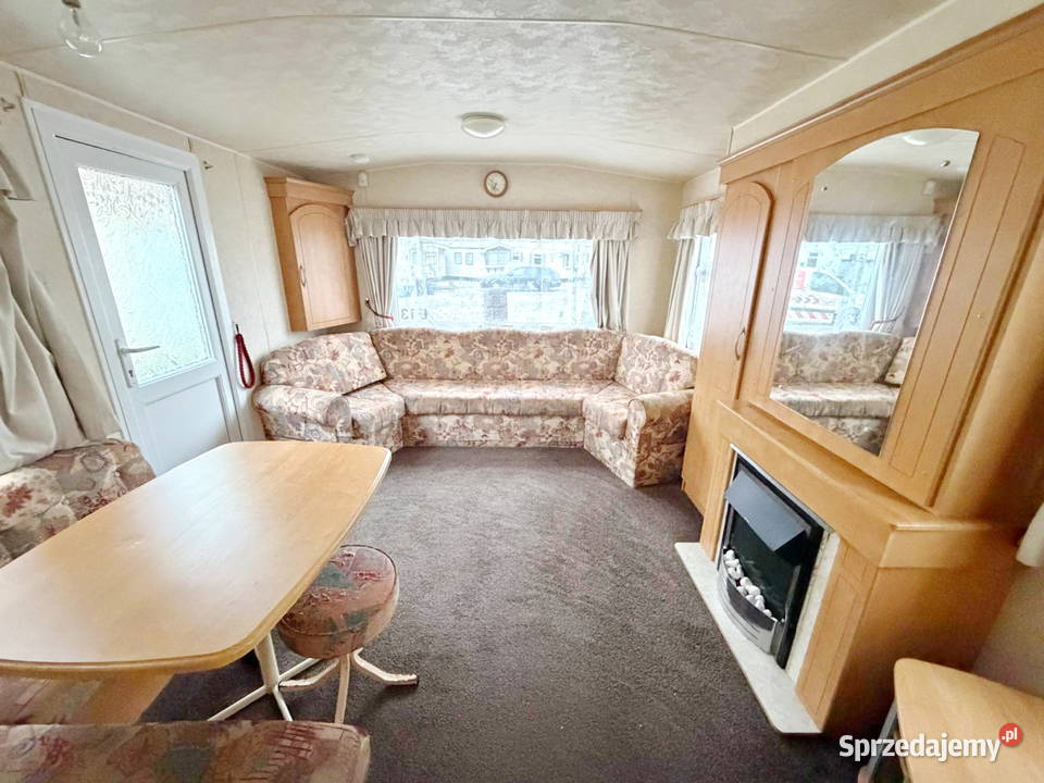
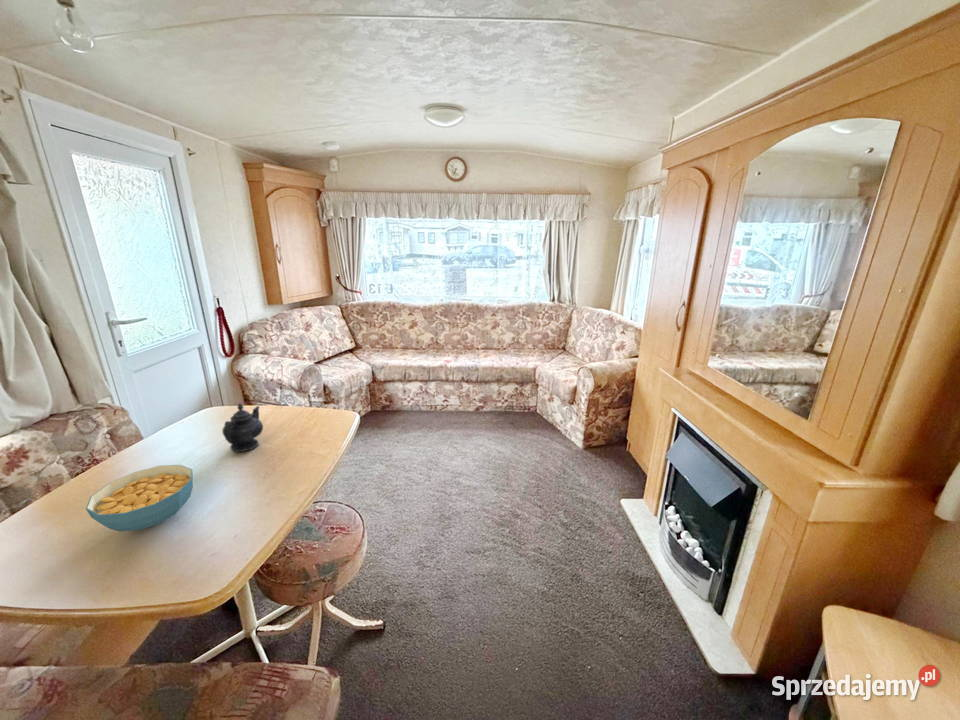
+ teapot (243, 424)
+ cereal bowl (148, 503)
